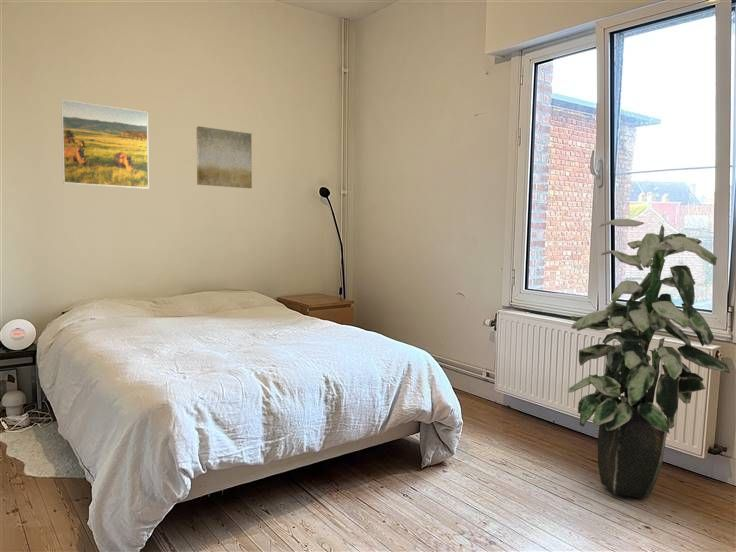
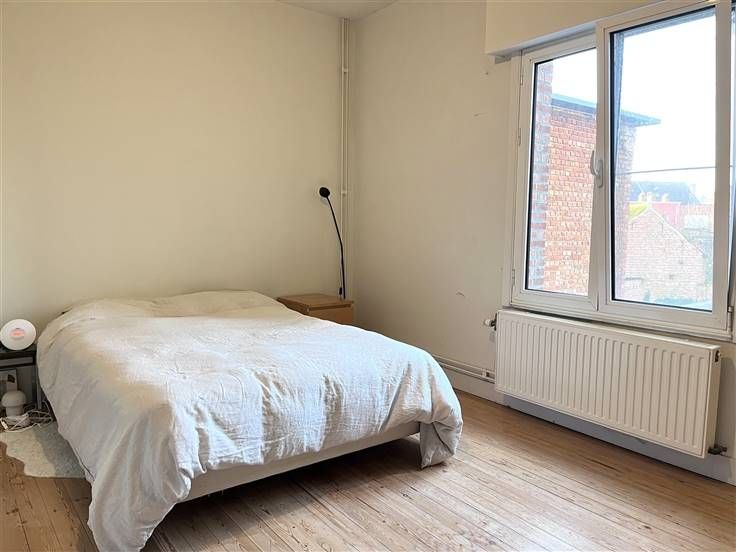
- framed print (106, 146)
- indoor plant (635, 355)
- wall art (224, 158)
